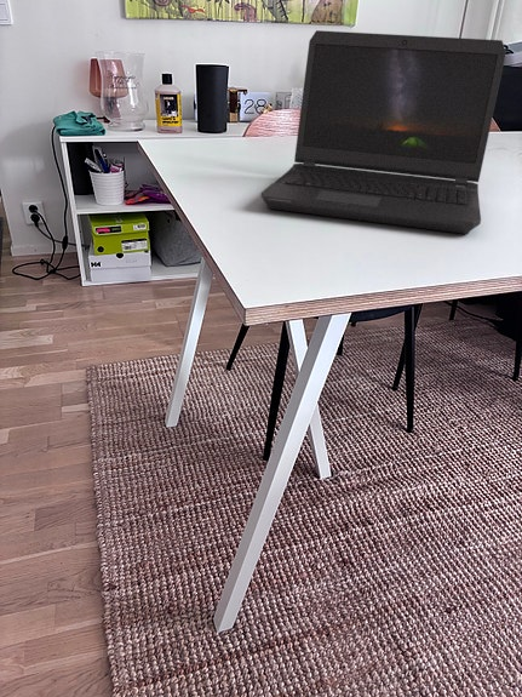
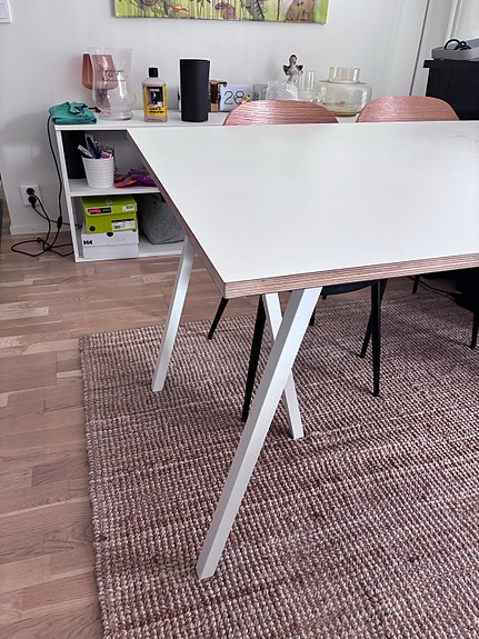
- laptop computer (385, 122)
